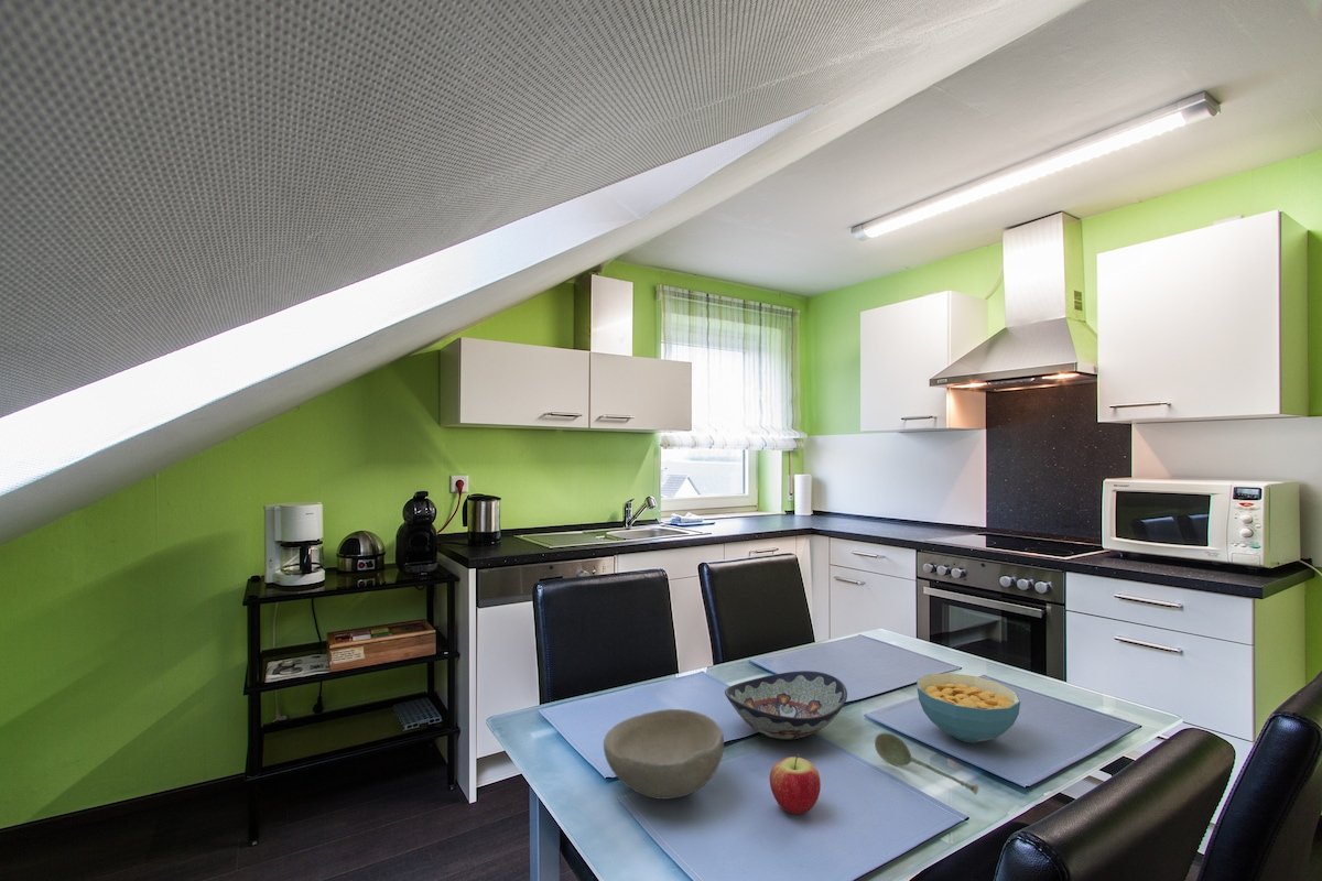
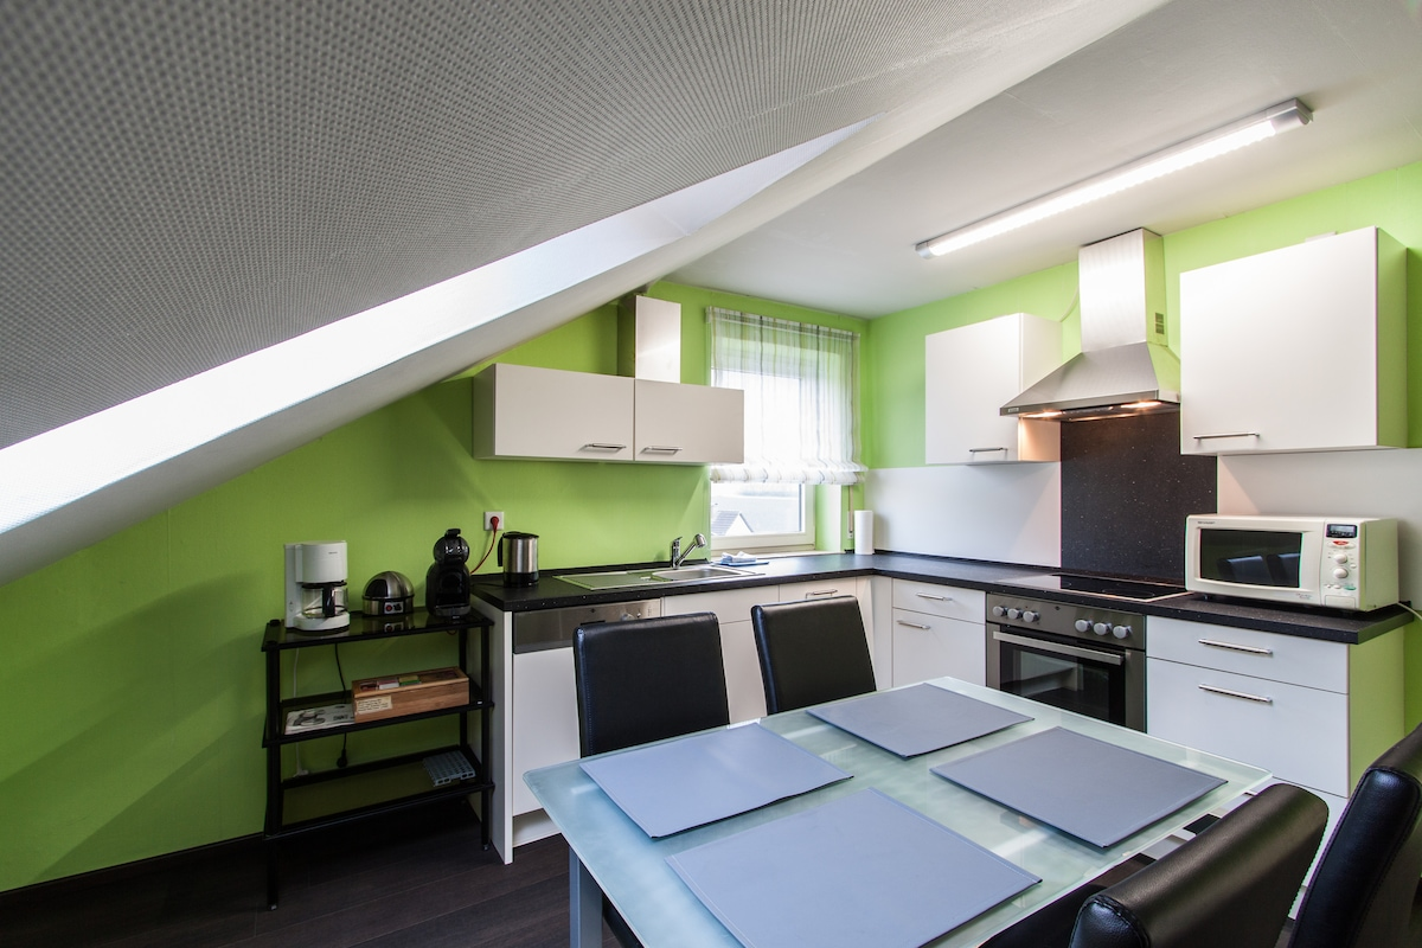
- apple (794, 779)
- bowl (663, 758)
- cereal bowl (966, 713)
- decorative bowl (785, 708)
- soupspoon (923, 764)
